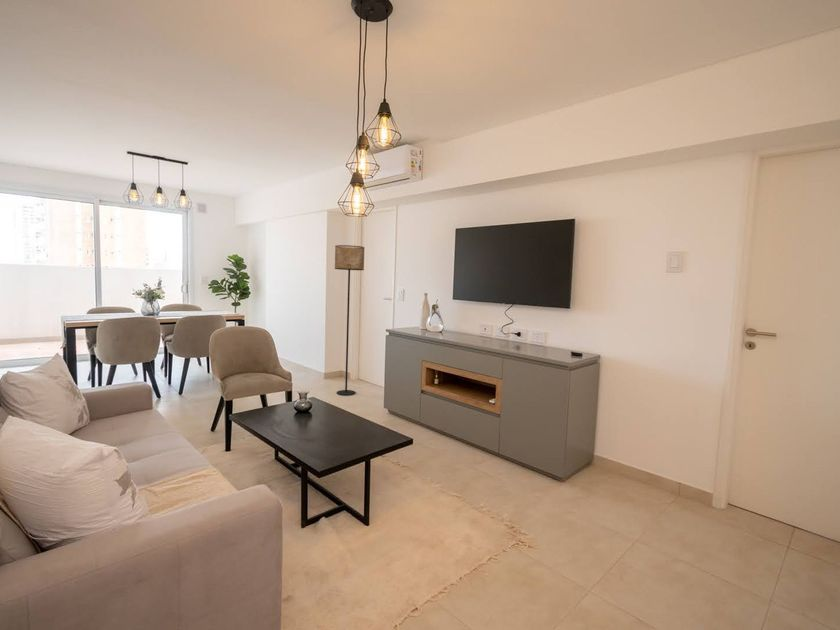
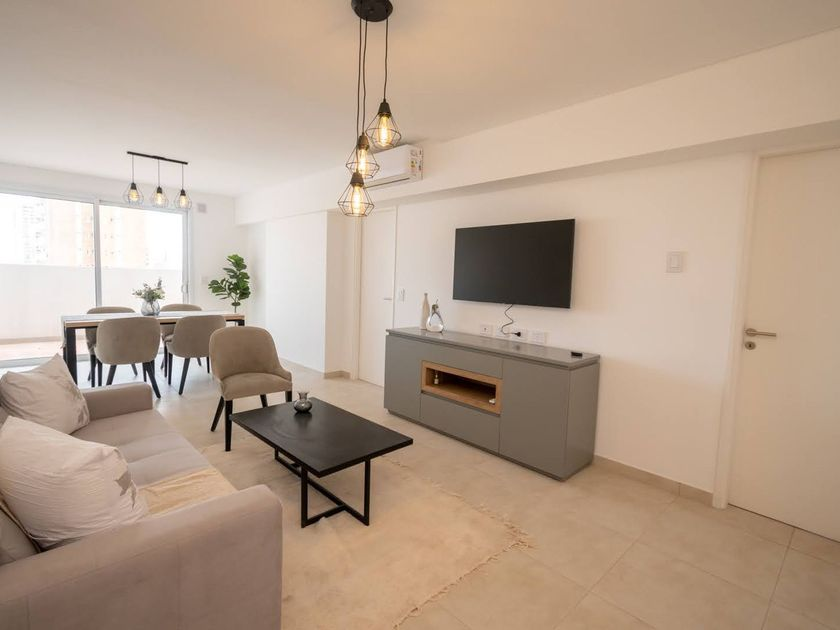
- floor lamp (347, 320)
